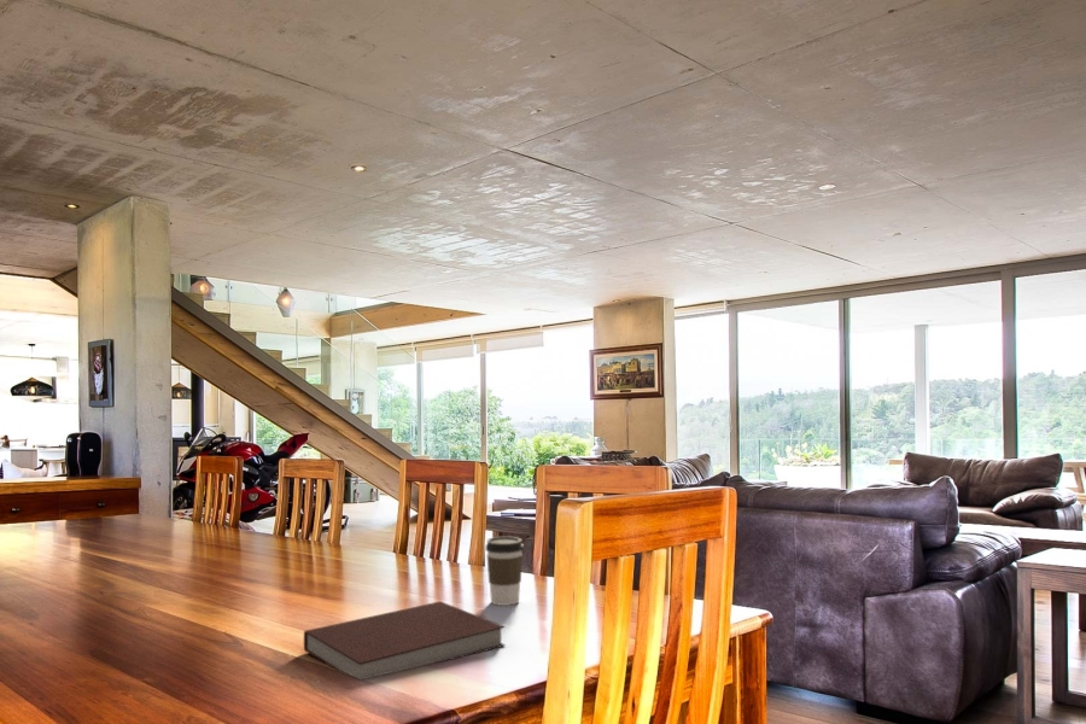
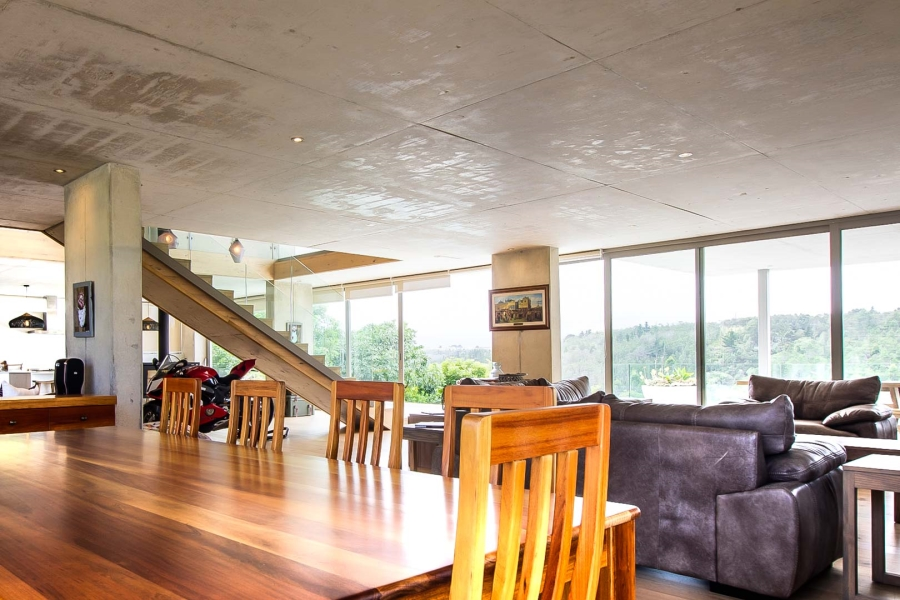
- coffee cup (504, 571)
- notebook (404, 638)
